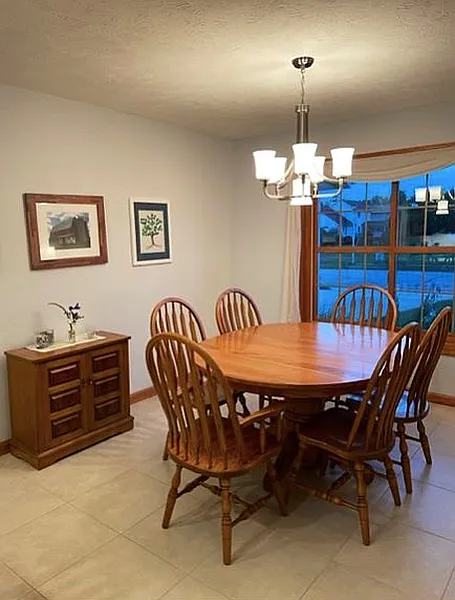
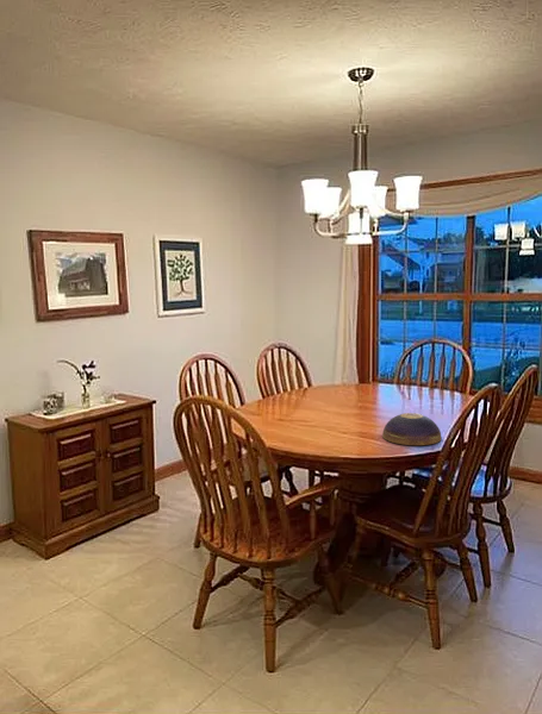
+ decorative bowl (411, 425)
